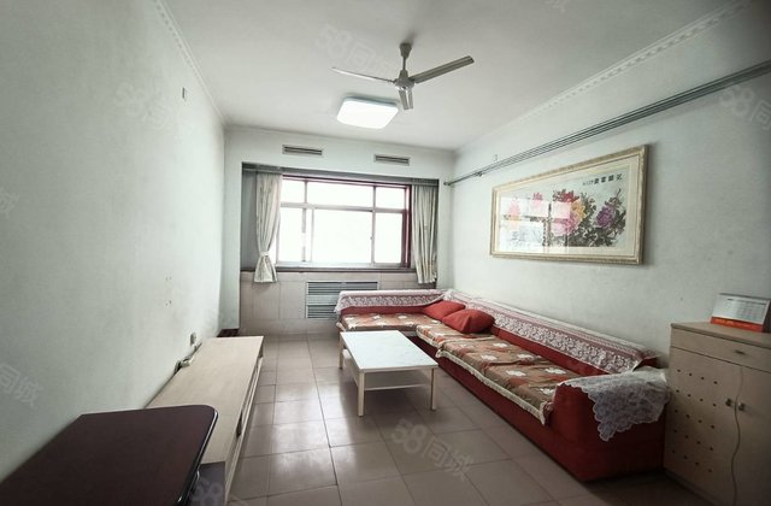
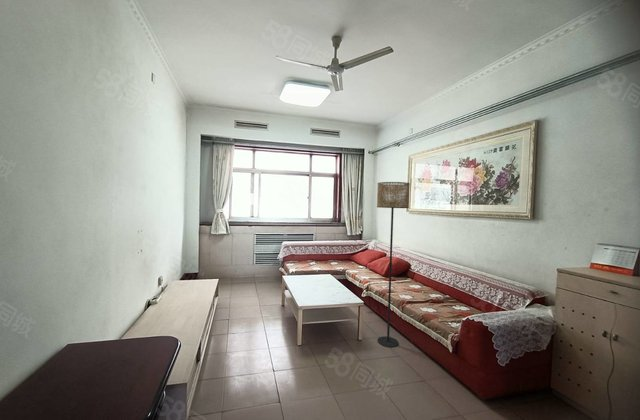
+ floor lamp (390, 262)
